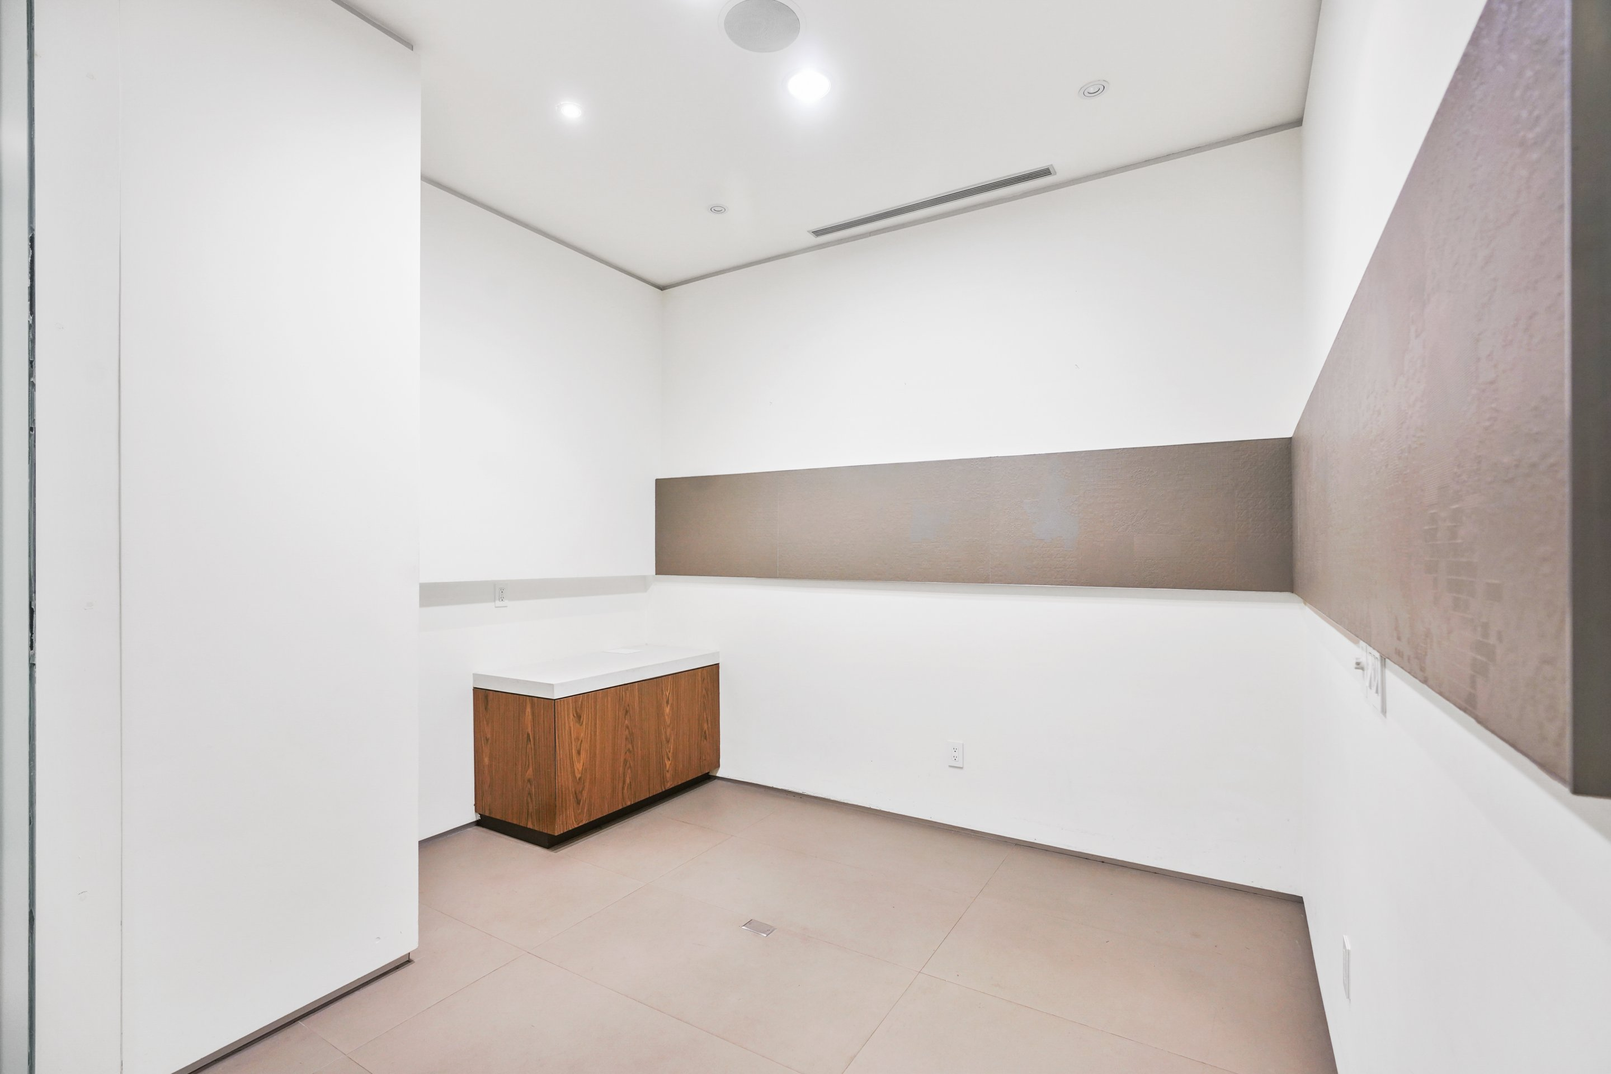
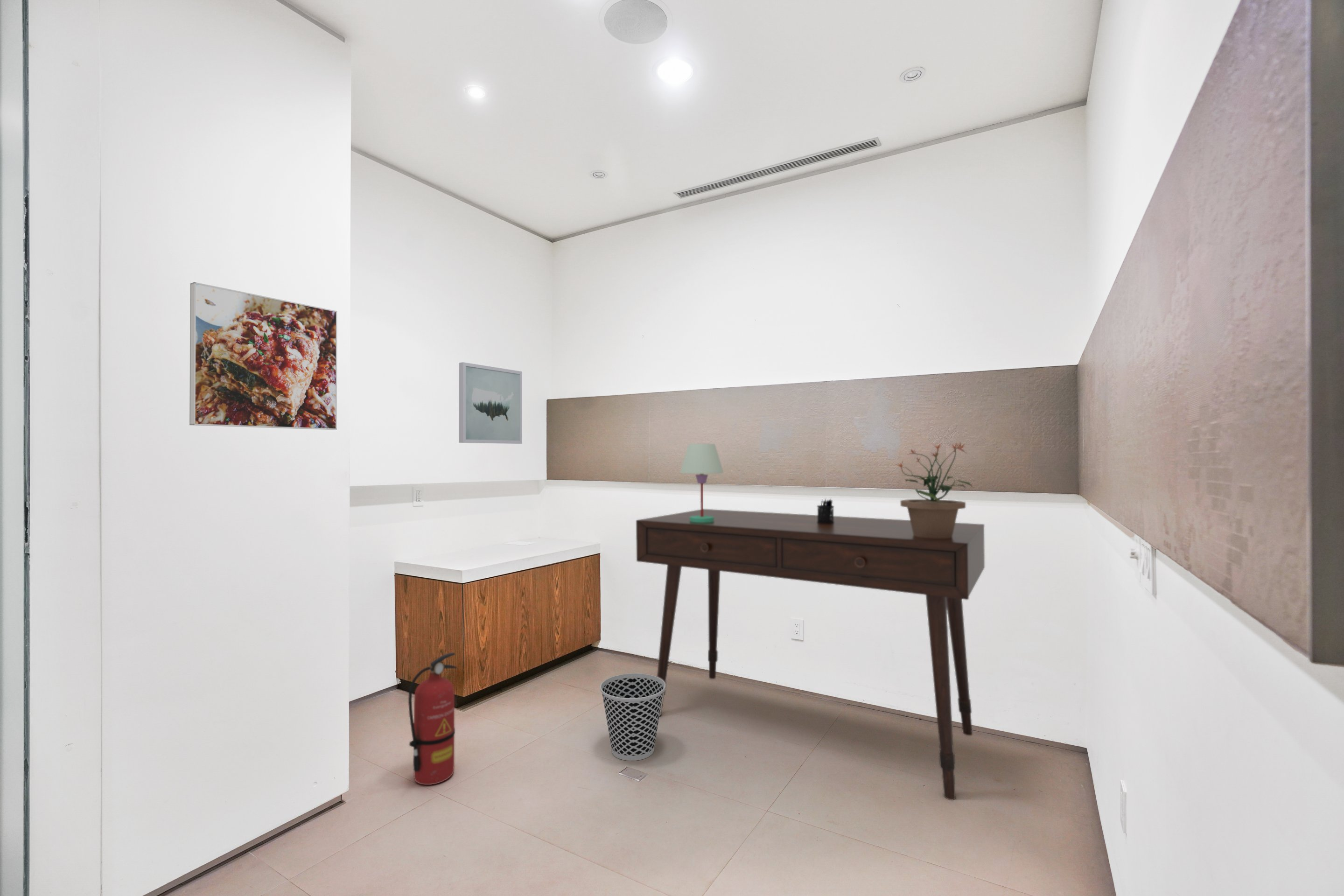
+ fire extinguisher (433, 717)
+ desk (807, 581)
+ wastebasket (633, 717)
+ potted plant (937, 488)
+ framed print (270, 363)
+ wall art (492, 405)
+ table lamp (701, 482)
+ pen holder (825, 510)
